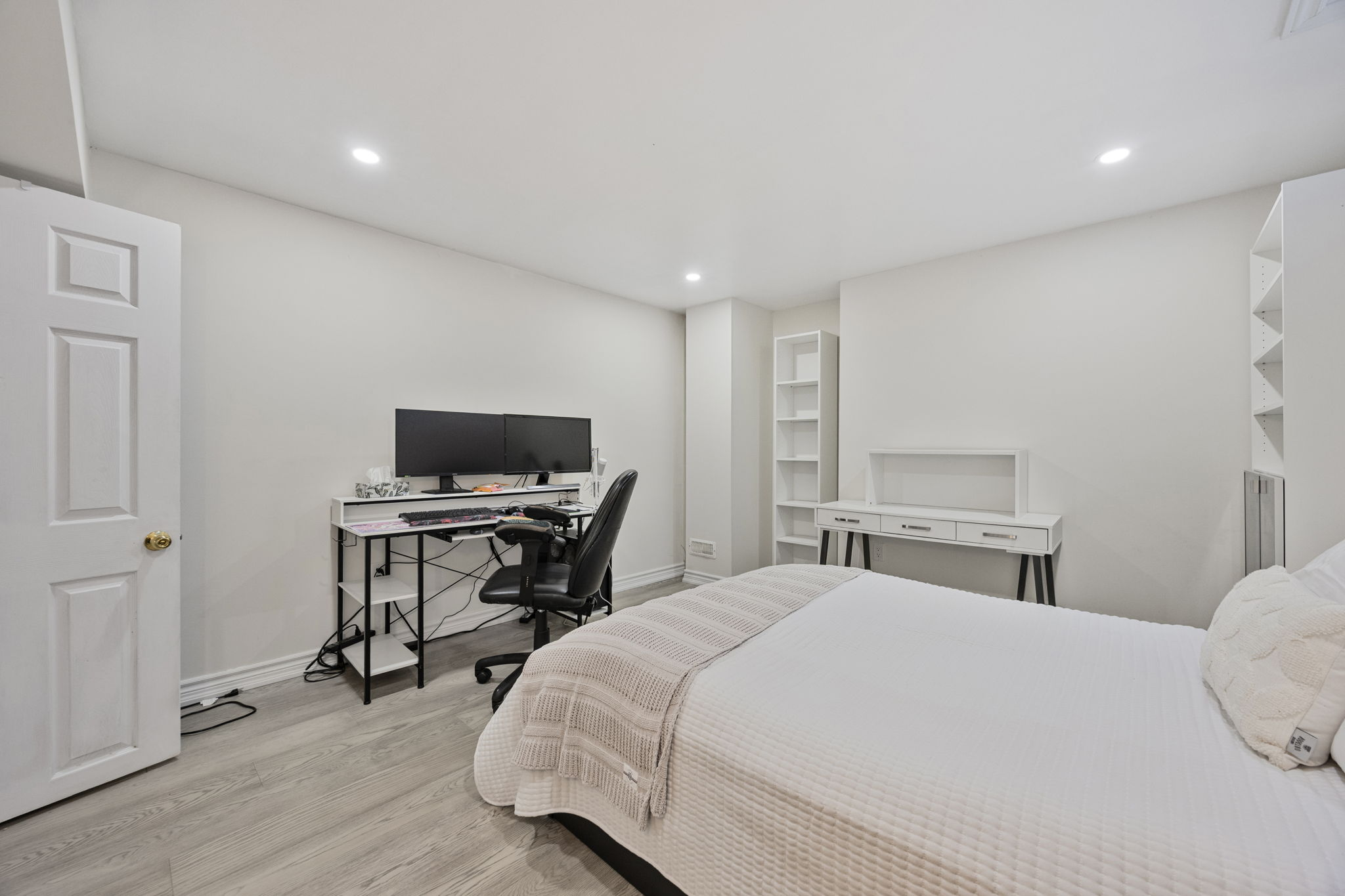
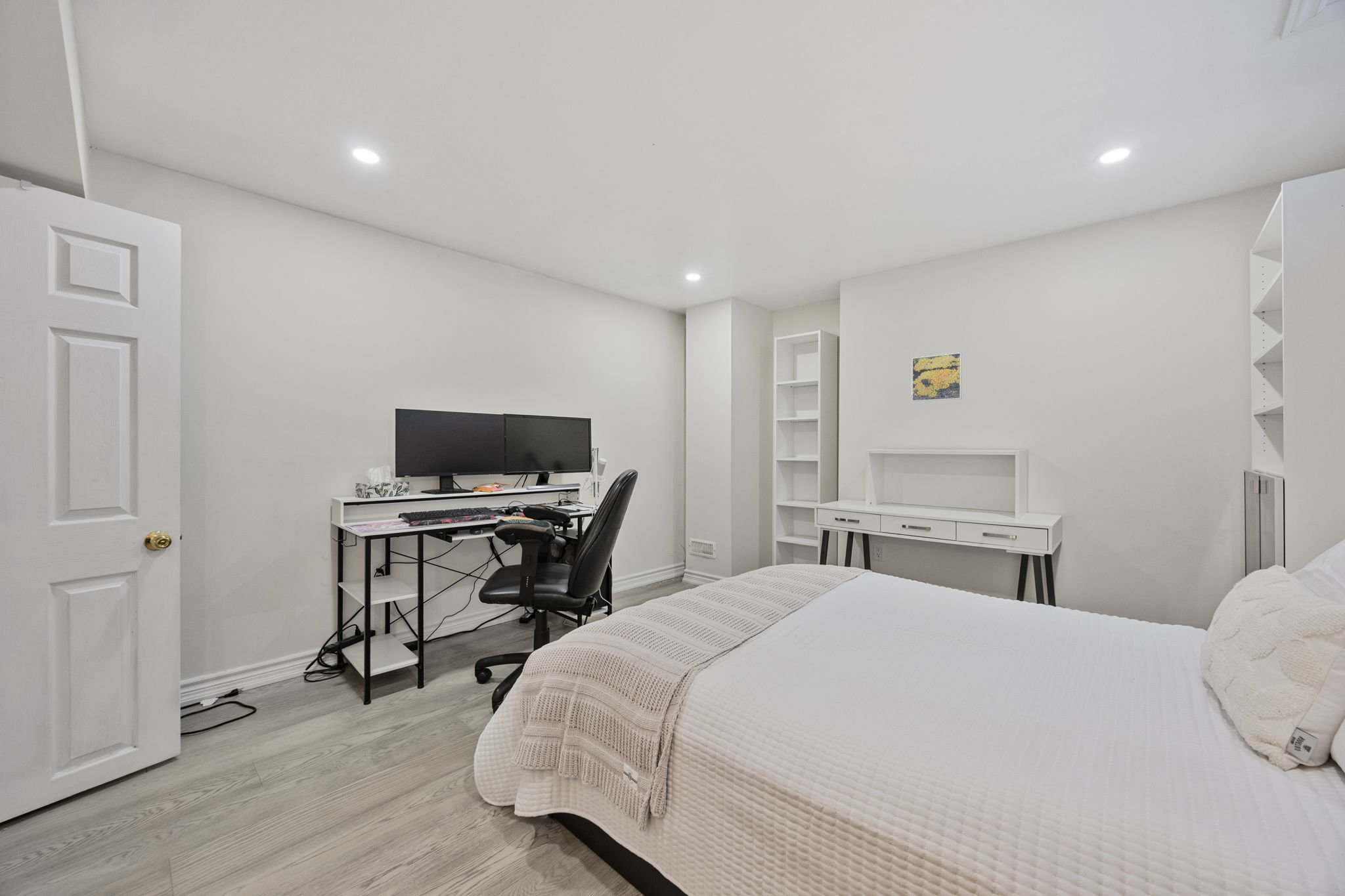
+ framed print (936, 377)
